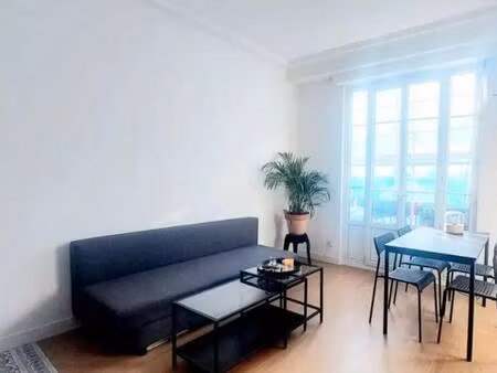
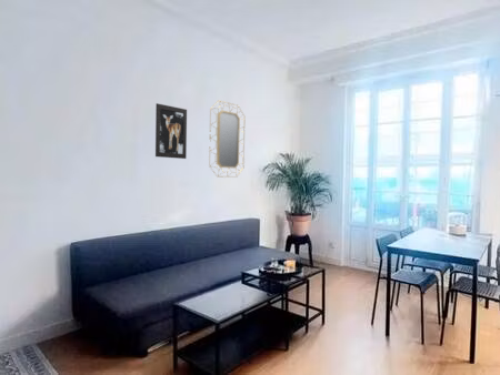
+ wall art (171, 132)
+ home mirror (229, 140)
